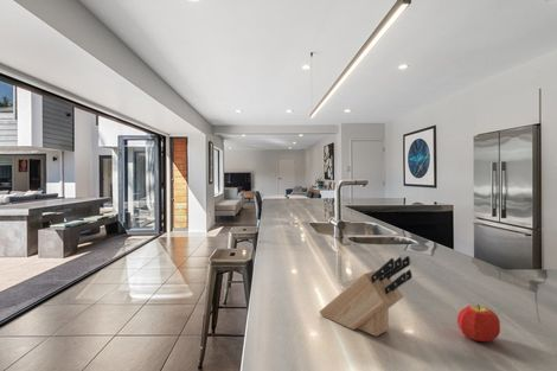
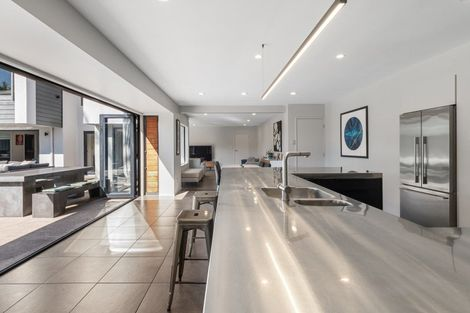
- fruit (478, 321)
- knife block (364, 287)
